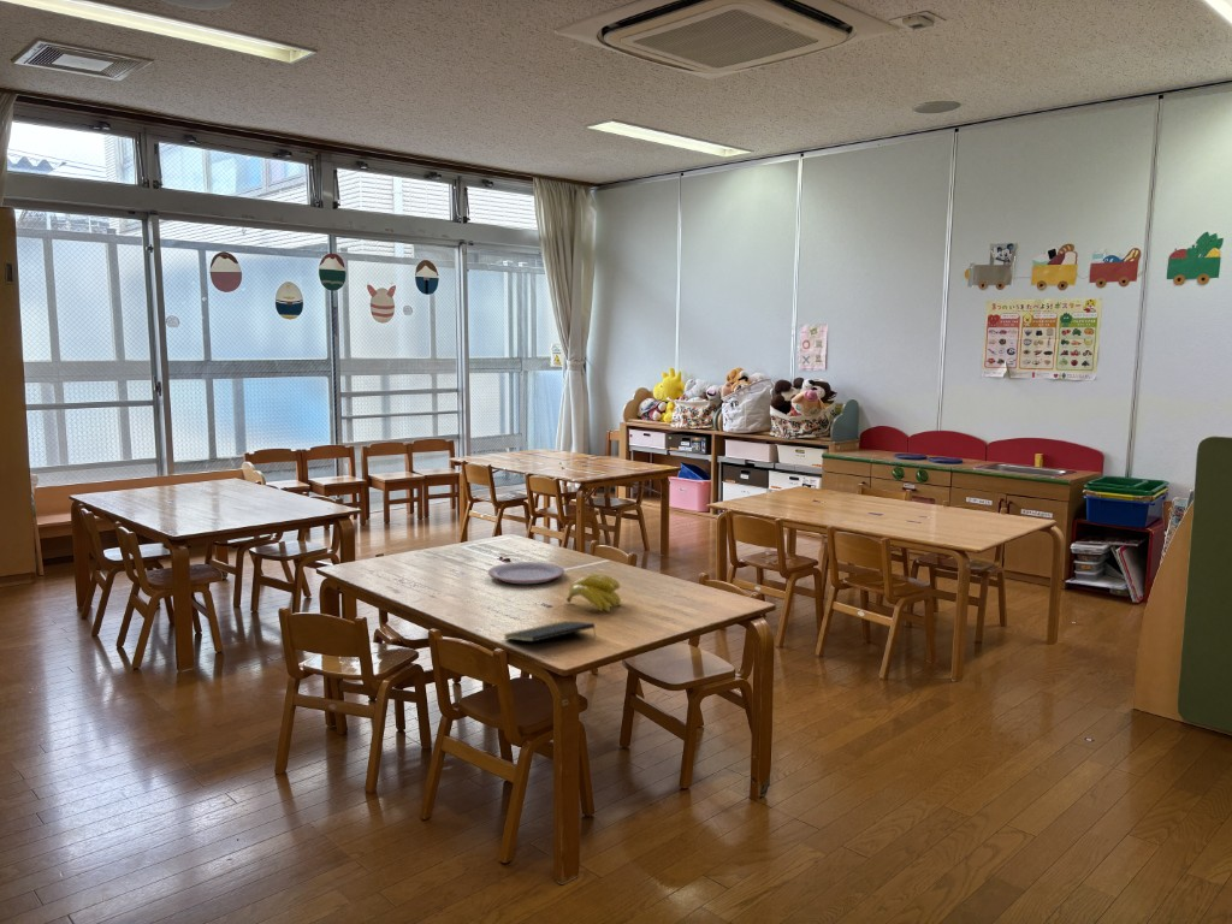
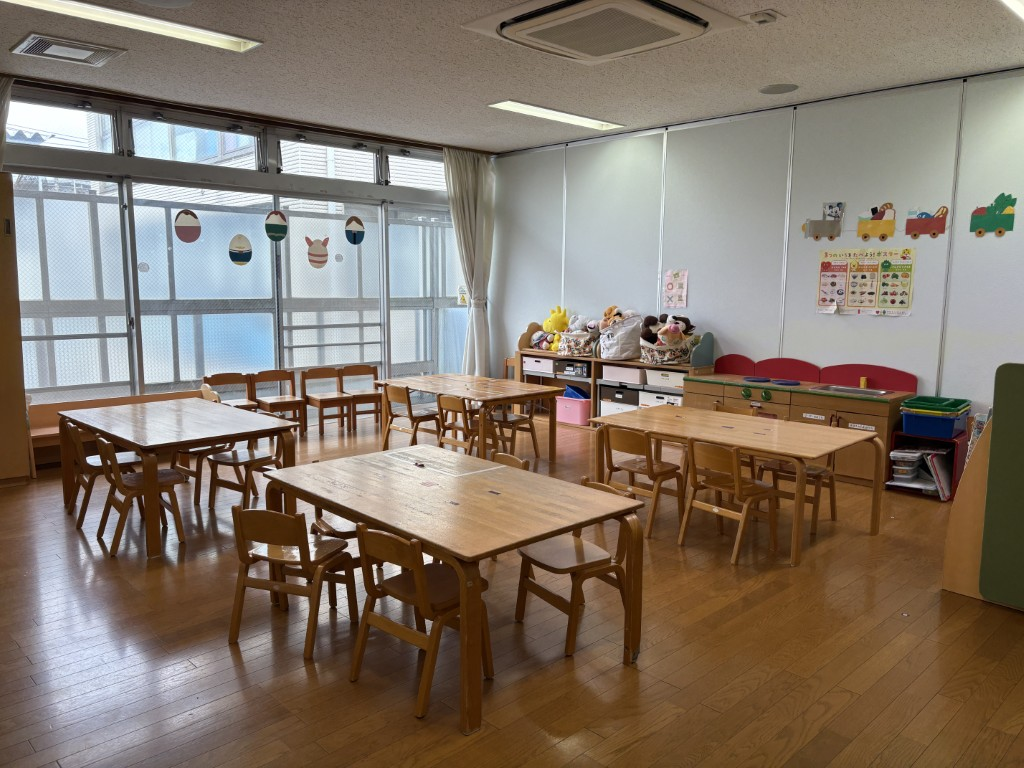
- notepad (549, 630)
- plate (526, 574)
- banana (592, 590)
